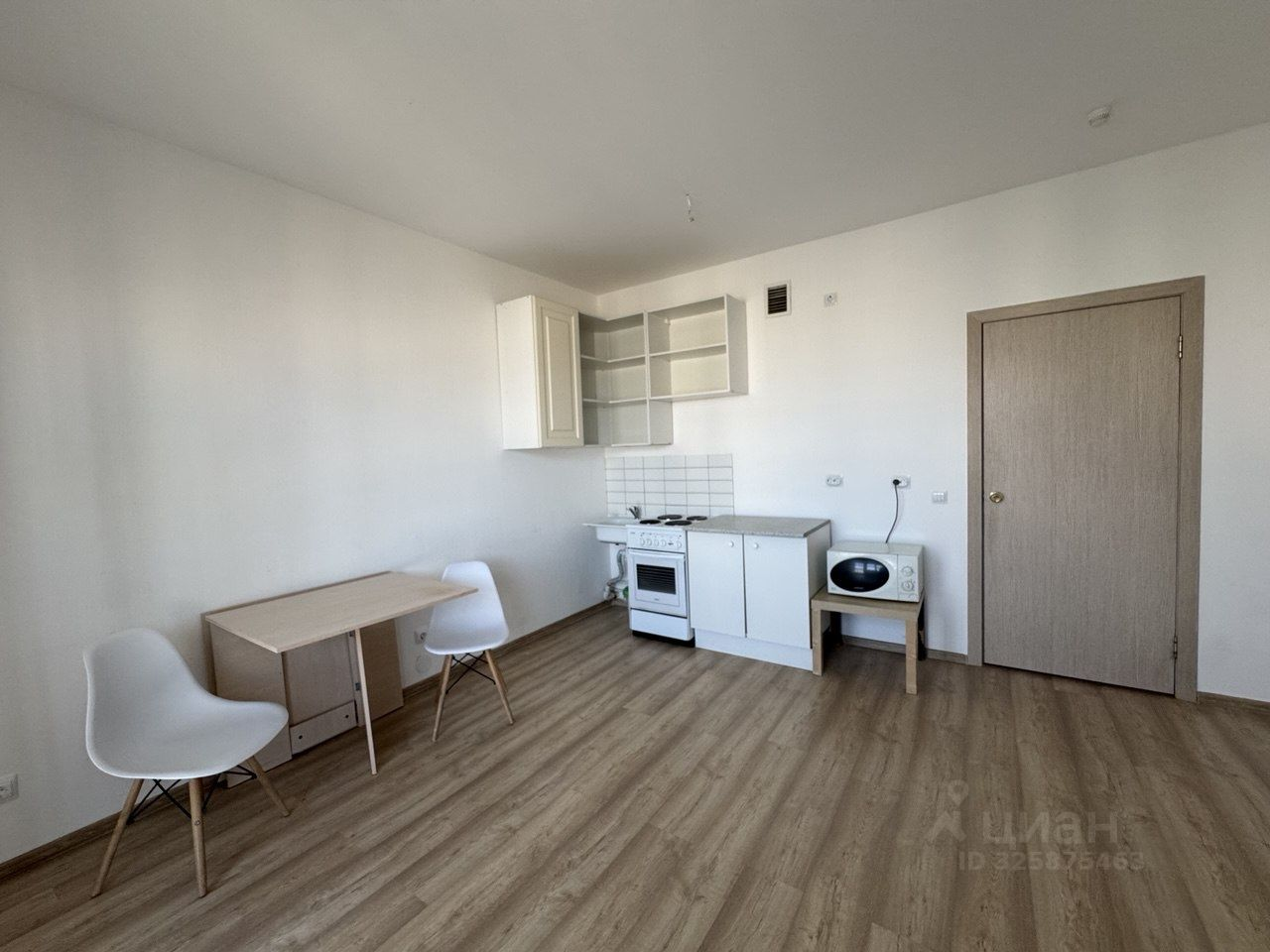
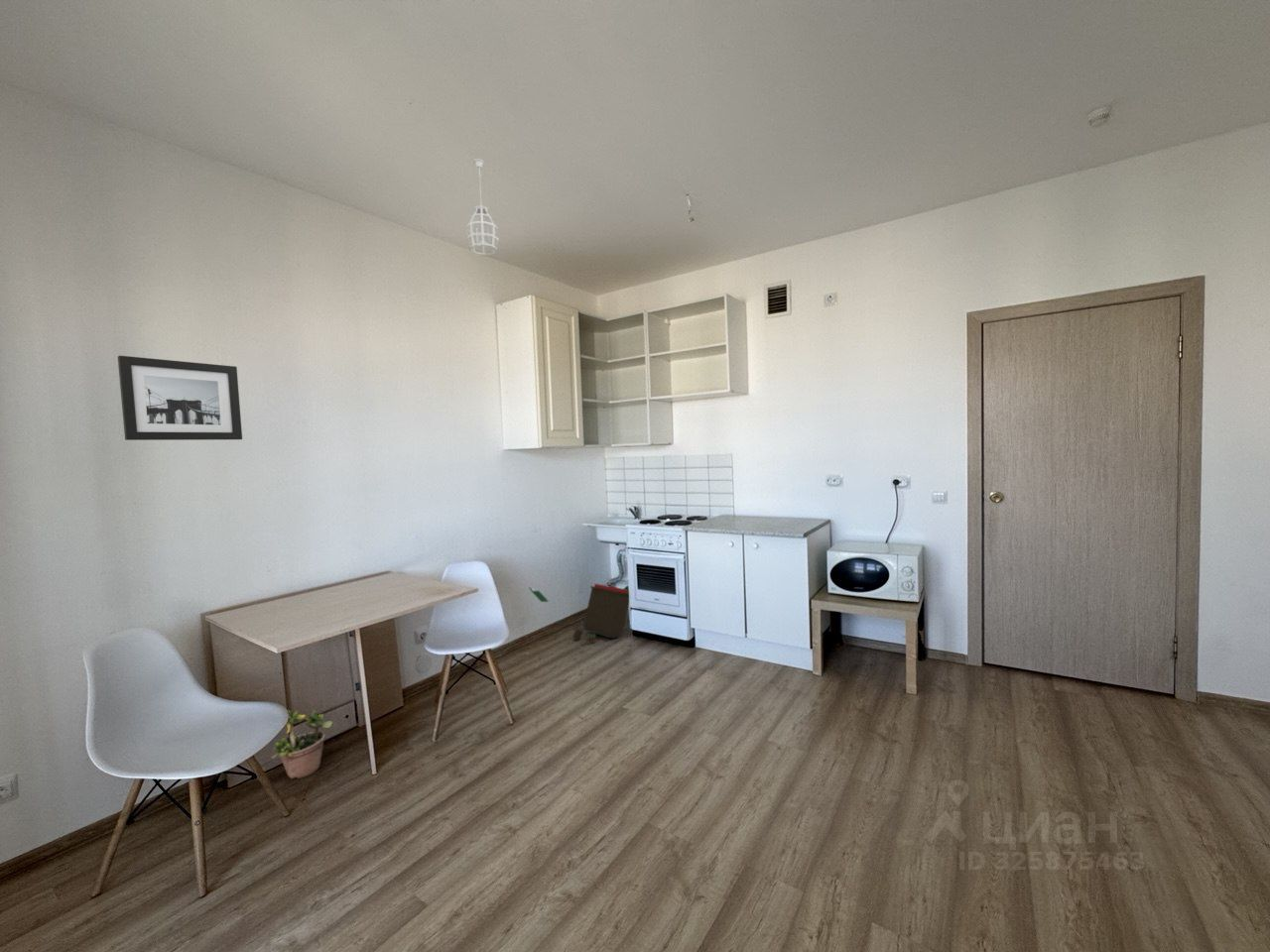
+ trash can (586, 611)
+ wall art (184, 401)
+ pendant light (481, 206)
+ potted plant (299, 736)
